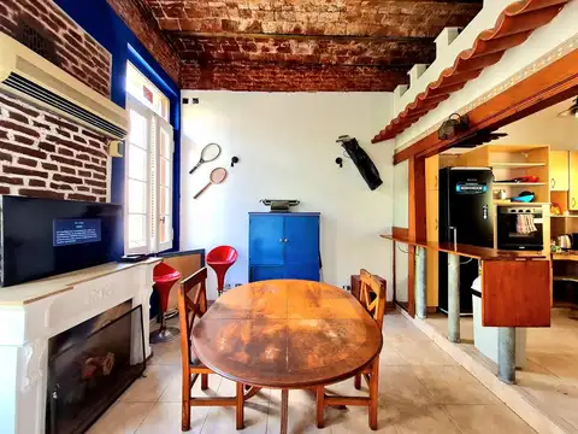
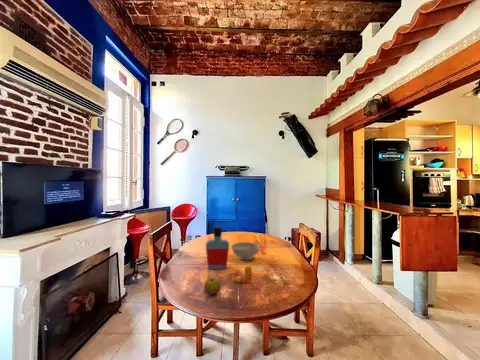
+ pepper shaker (245, 272)
+ bottle (217, 247)
+ apple (212, 285)
+ decorative bowl (245, 251)
